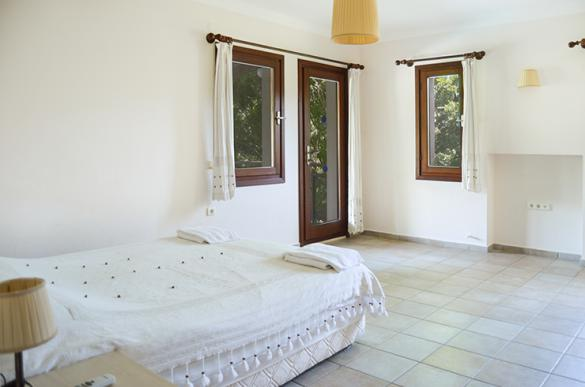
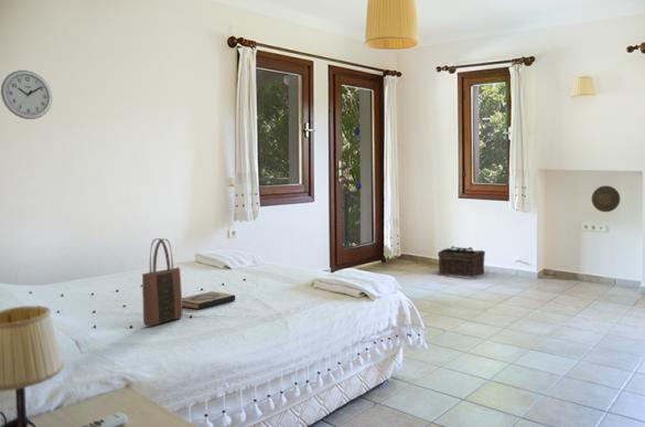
+ hardback book (205, 300)
+ wall clock (28, 94)
+ decorative plate (605, 199)
+ tote bag (162, 280)
+ basket (462, 259)
